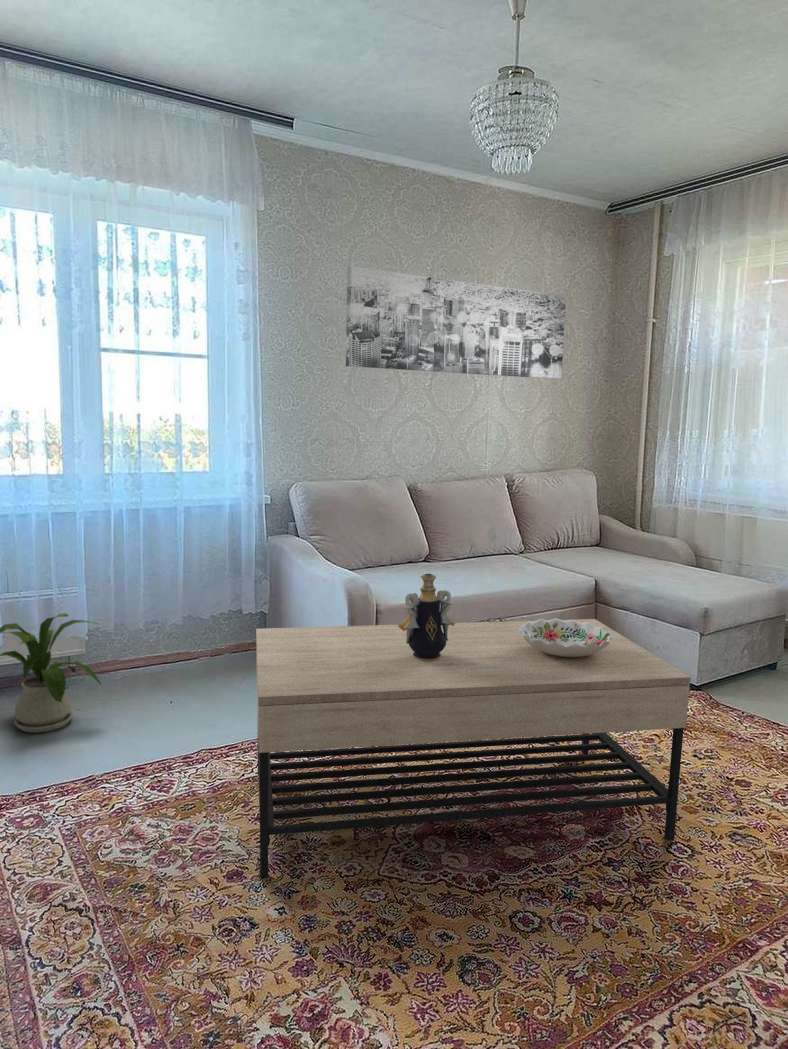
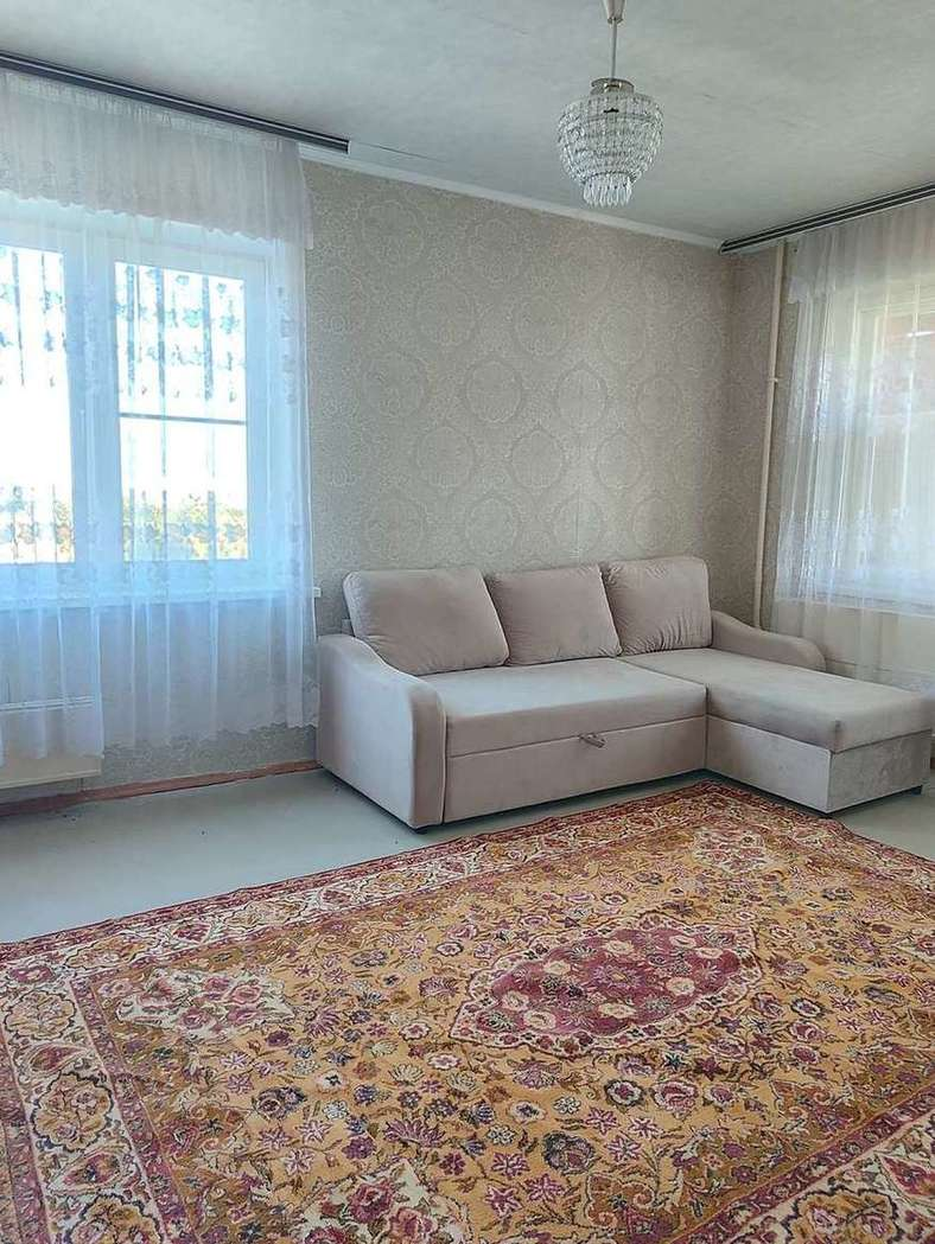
- coffee table (453, 728)
- house plant (42, 662)
- decorative vase (427, 615)
- wall art (464, 328)
- decorative bowl (564, 640)
